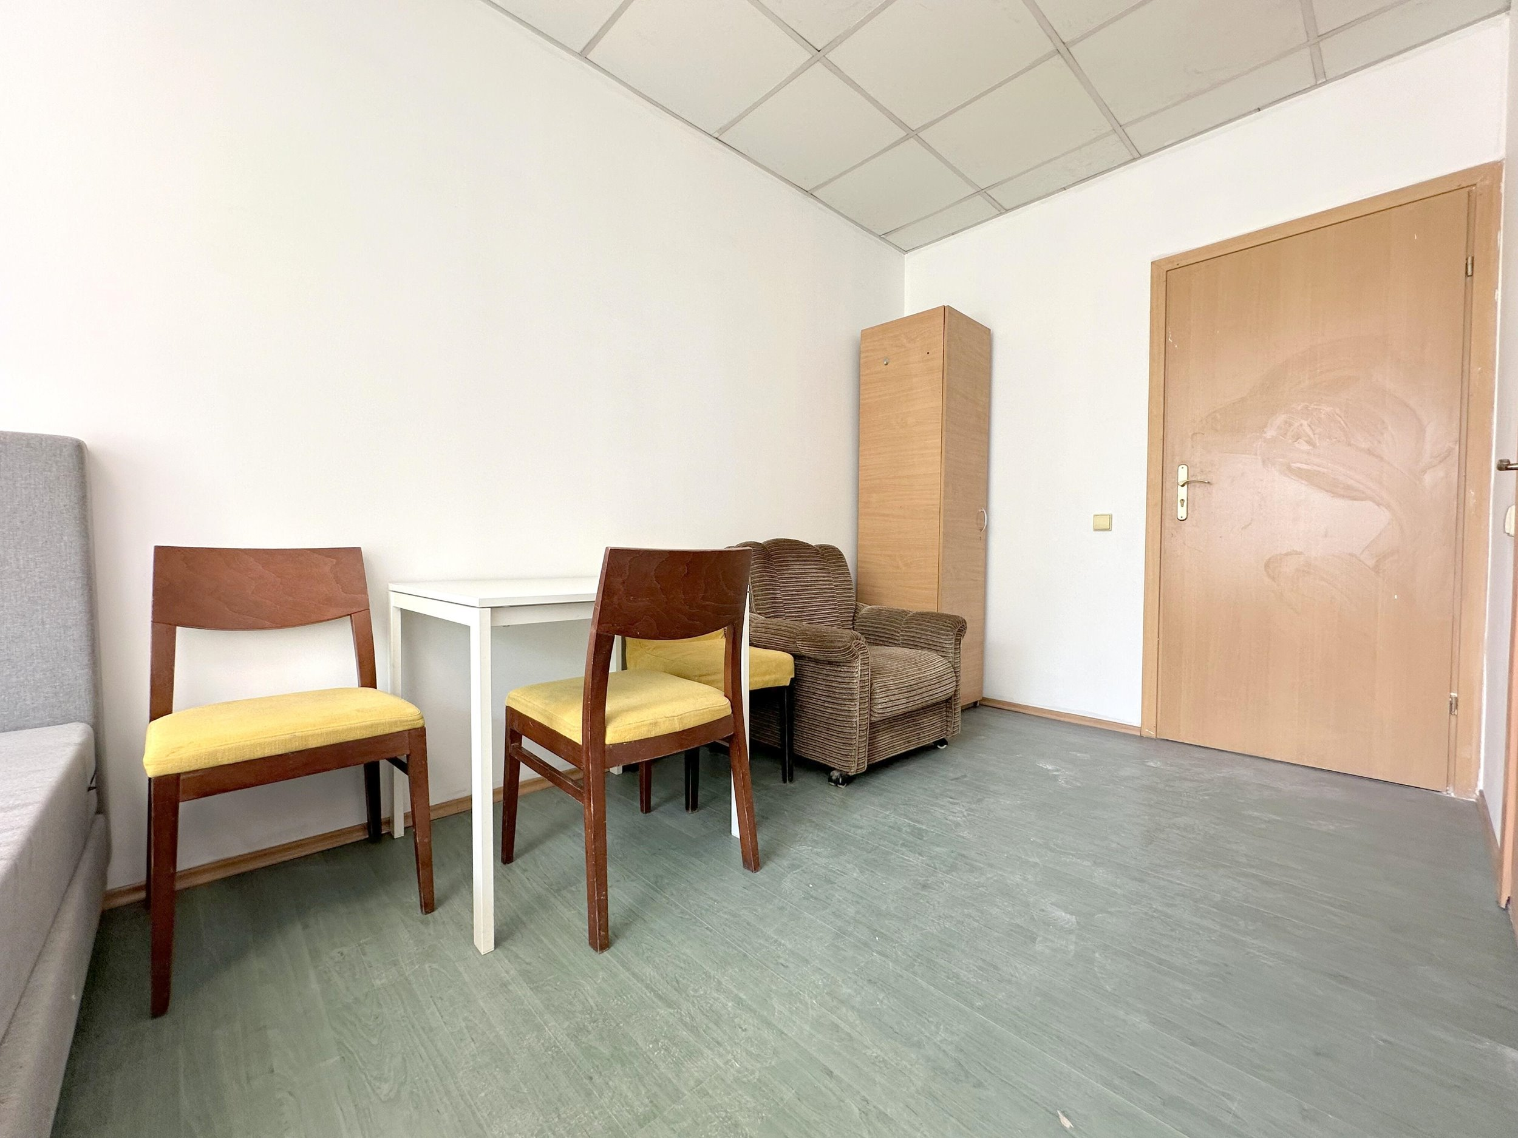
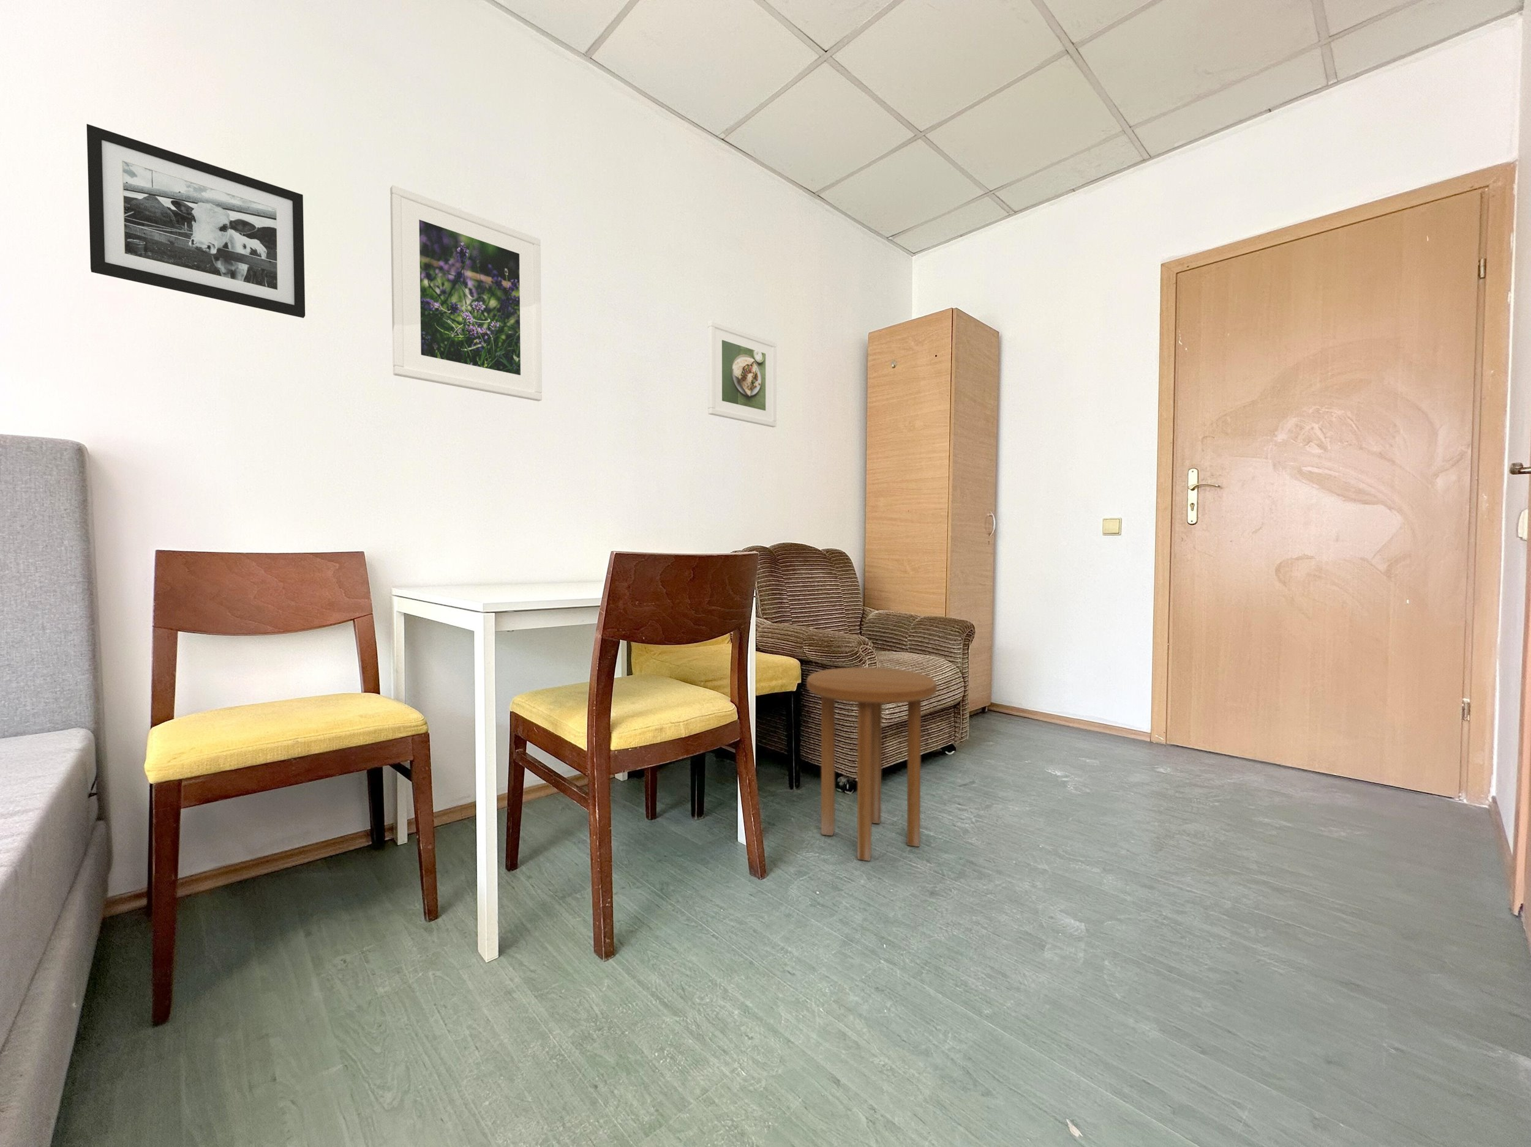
+ picture frame (205, 230)
+ side table (870, 758)
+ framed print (744, 376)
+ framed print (471, 302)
